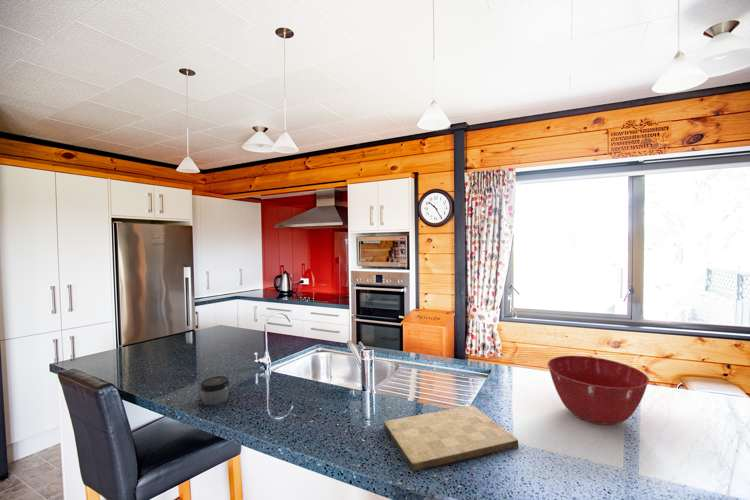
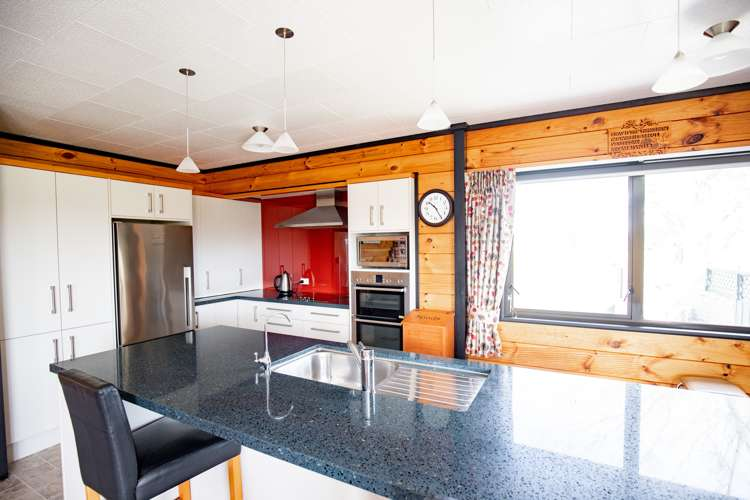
- mixing bowl (595, 392)
- jar (215, 390)
- cutting board (447, 433)
